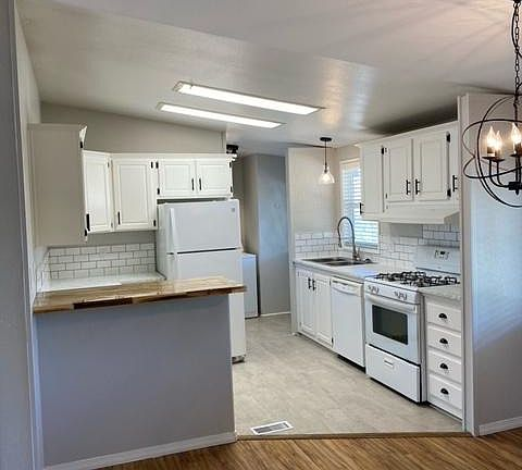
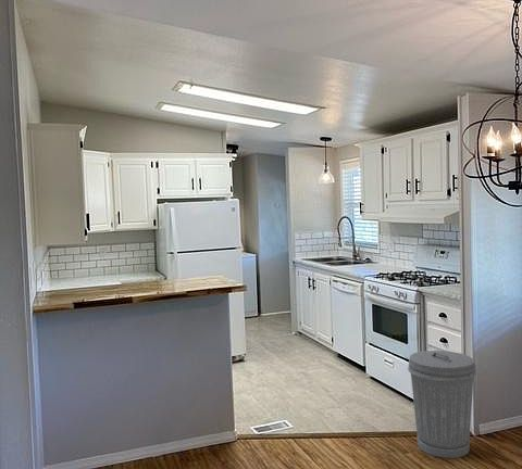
+ trash can (442, 400)
